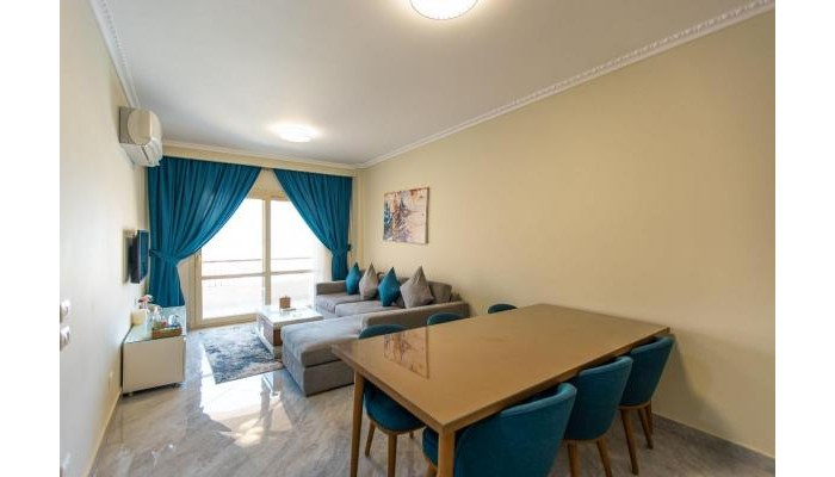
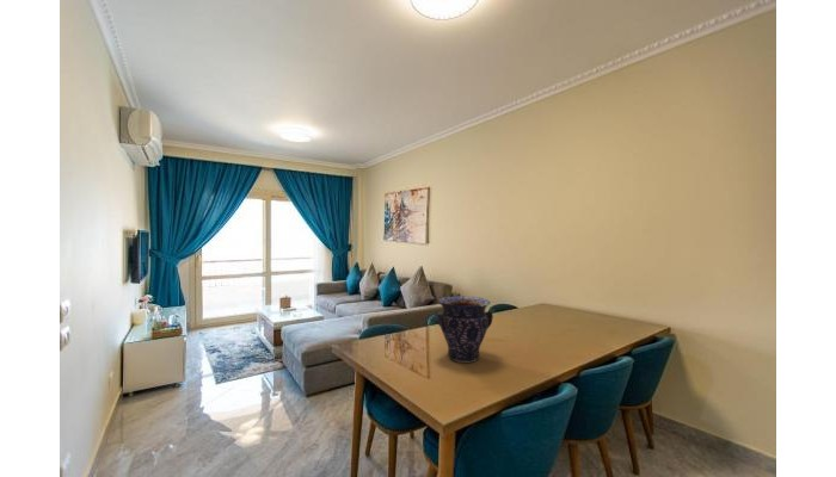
+ vase (463, 328)
